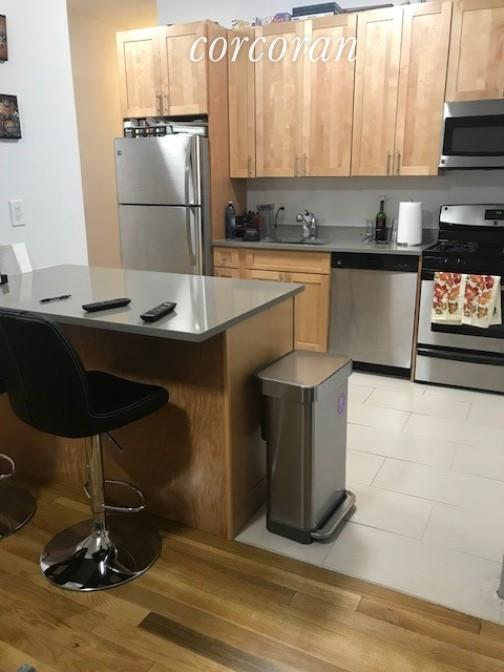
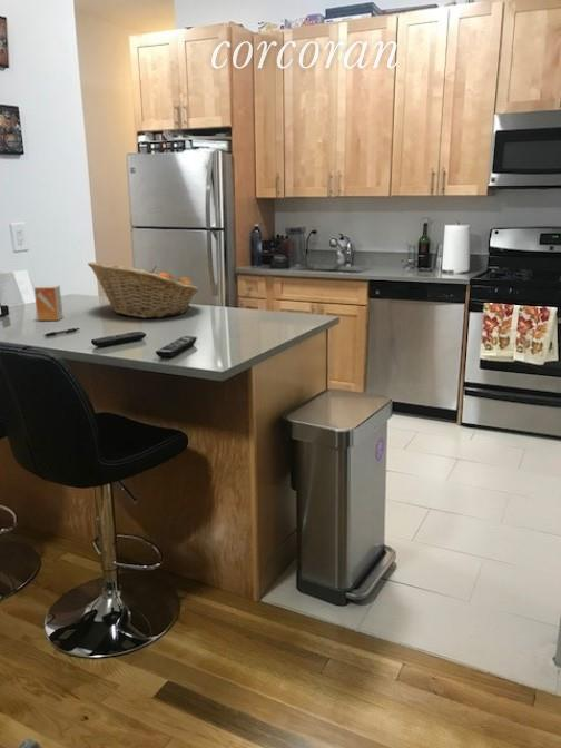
+ fruit basket (144, 286)
+ small box (48, 303)
